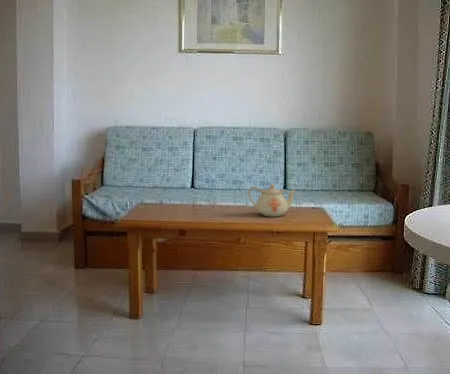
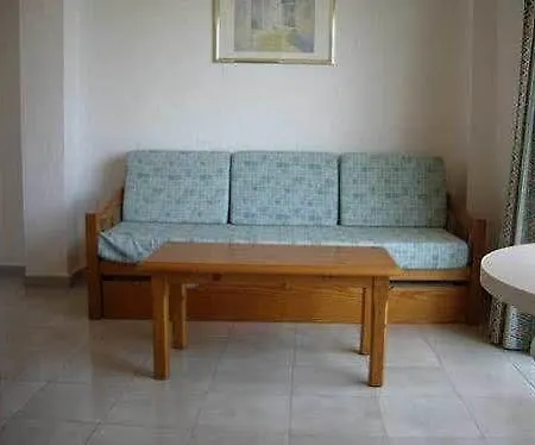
- teapot (272, 199)
